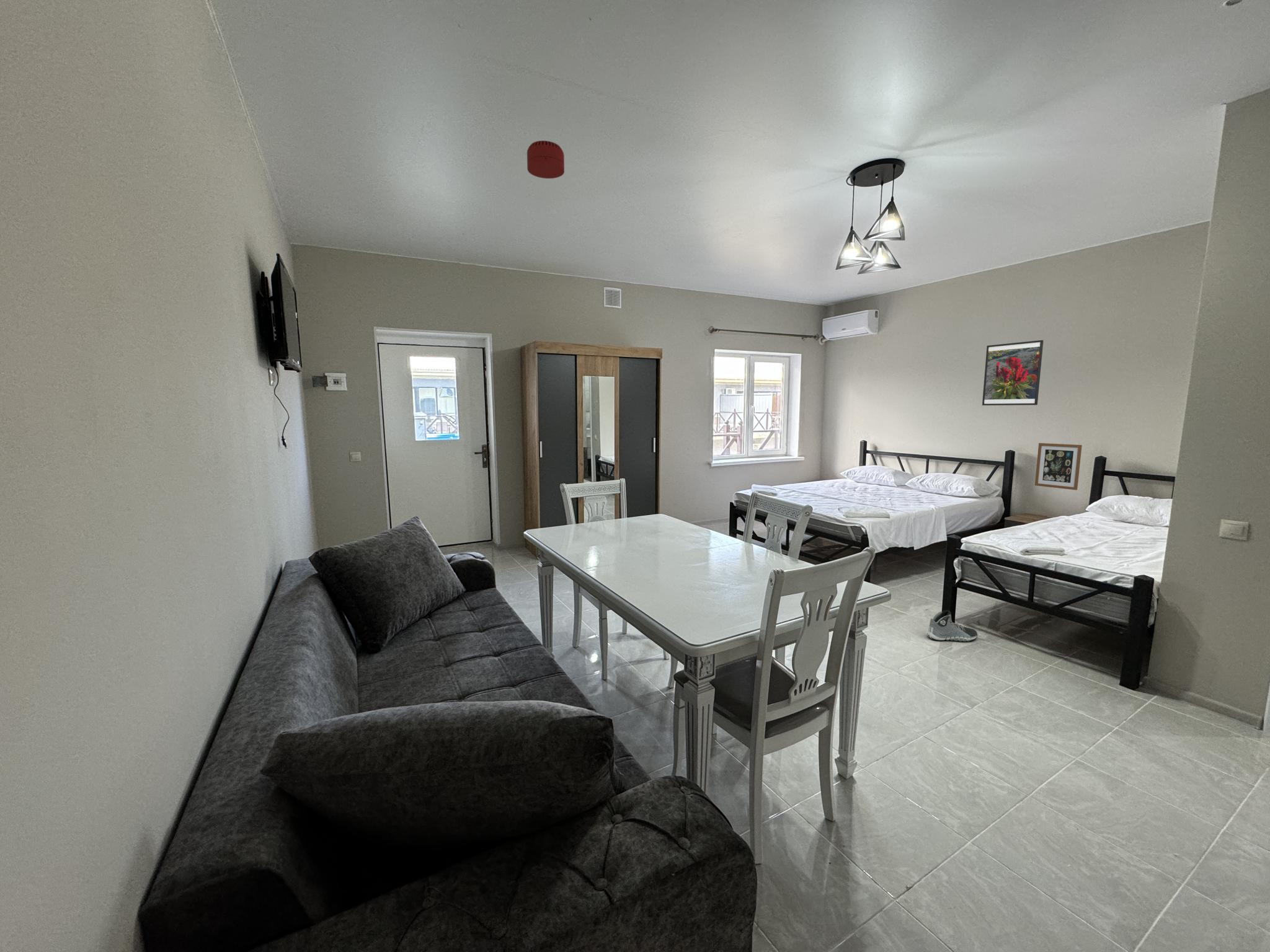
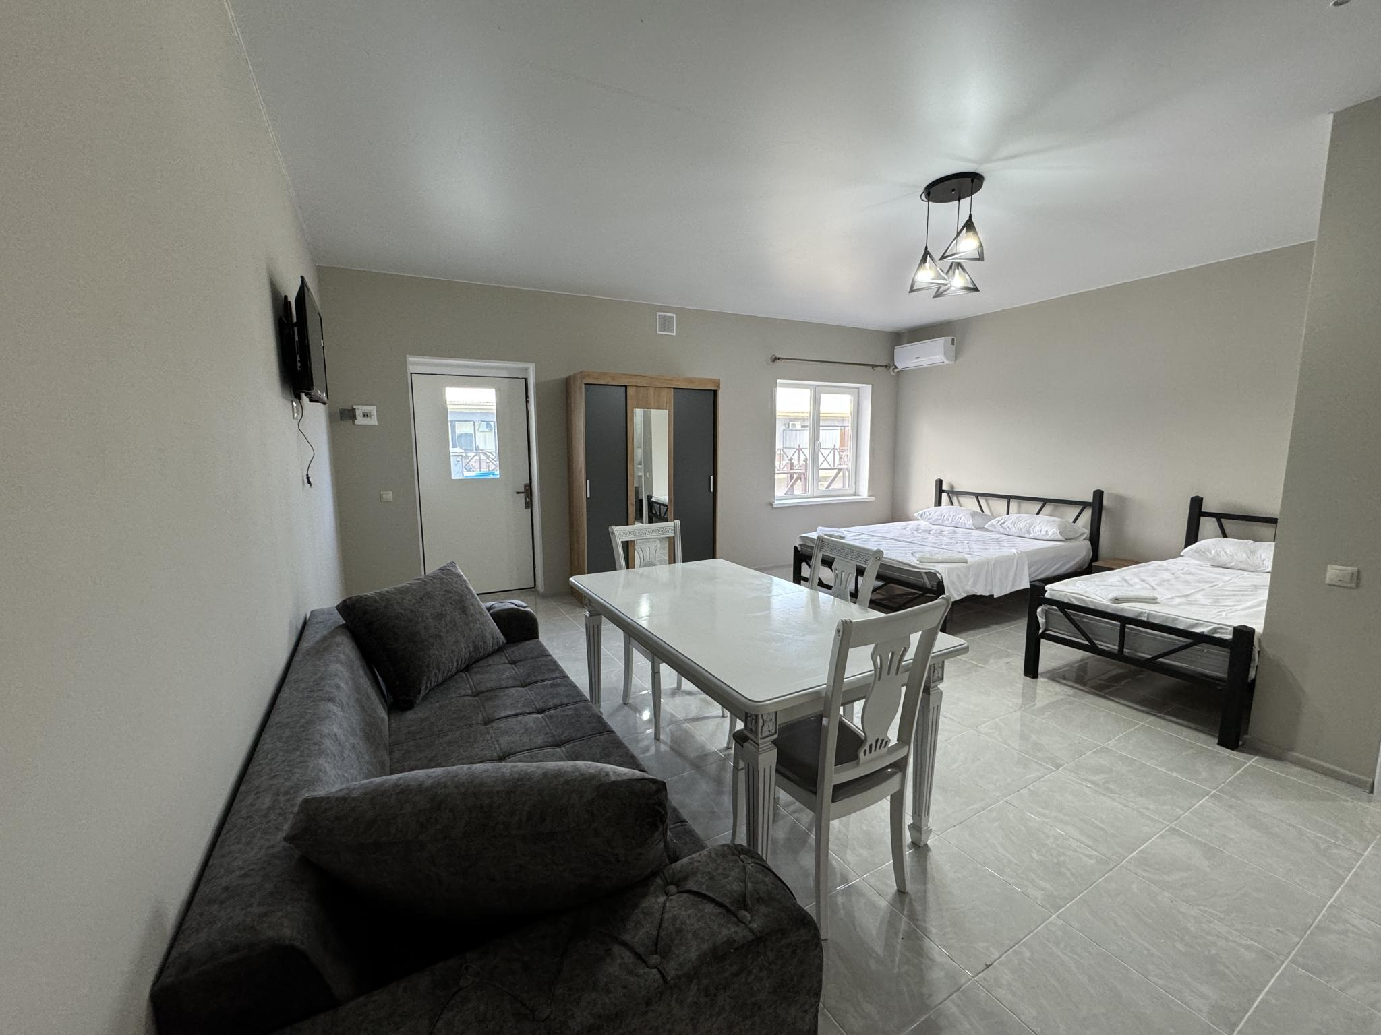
- smoke detector (546, 159)
- sneaker (954, 624)
- wall art (1057, 465)
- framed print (1011, 374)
